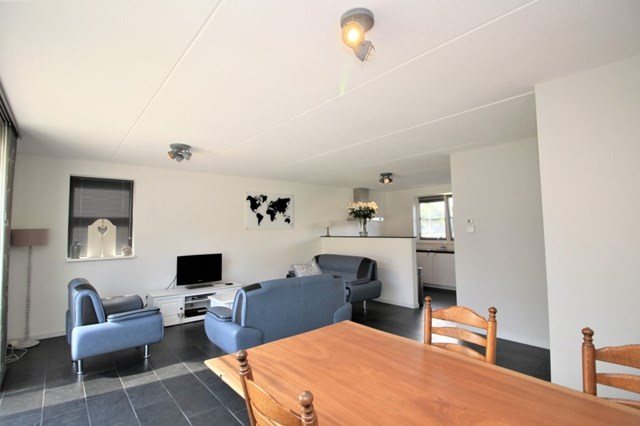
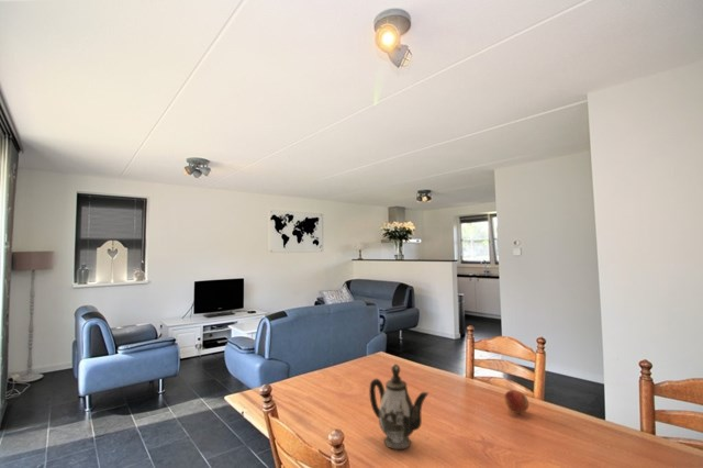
+ teapot (398, 403)
+ fruit (516, 401)
